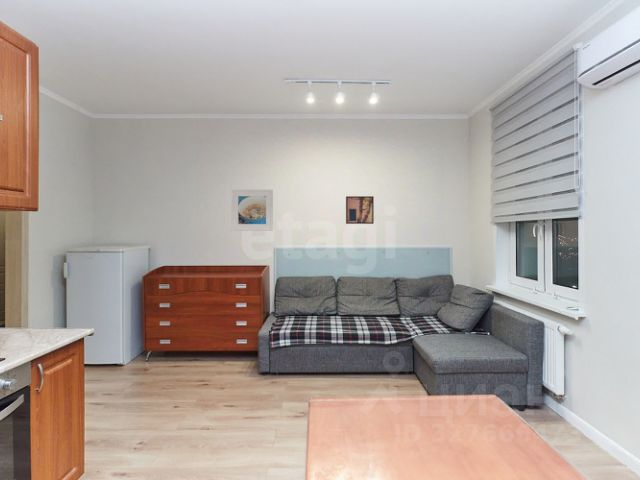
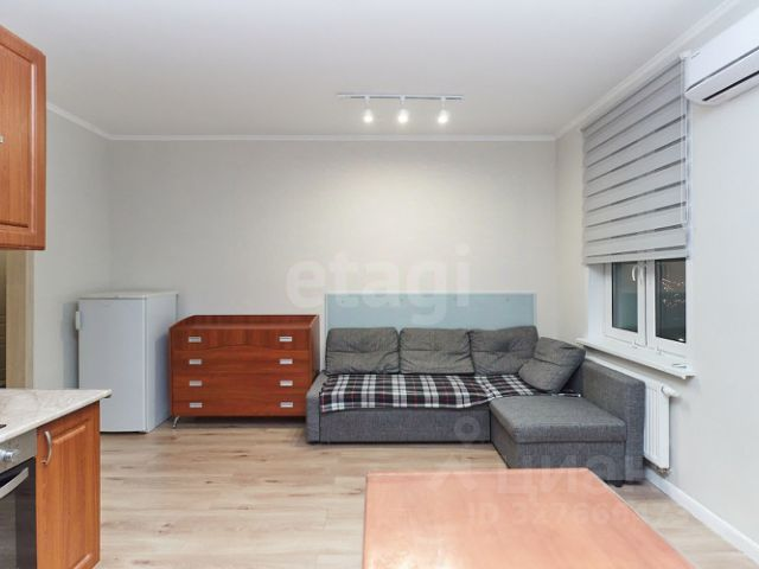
- wall art (359, 210)
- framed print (252, 210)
